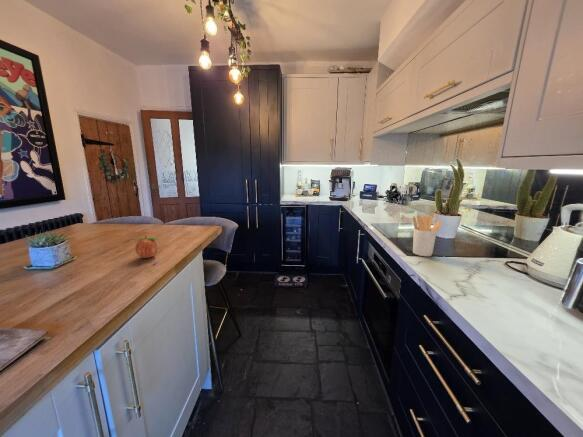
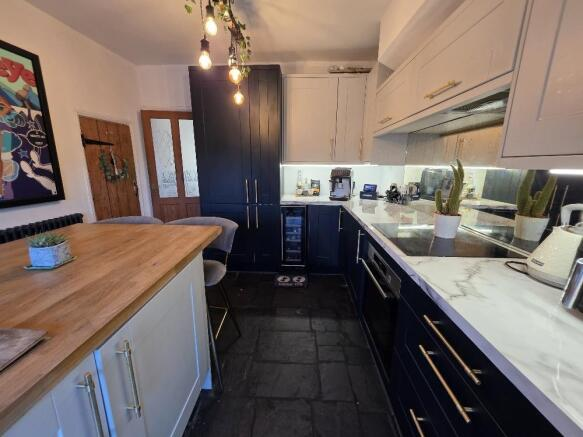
- utensil holder (423, 234)
- fruit (146, 246)
